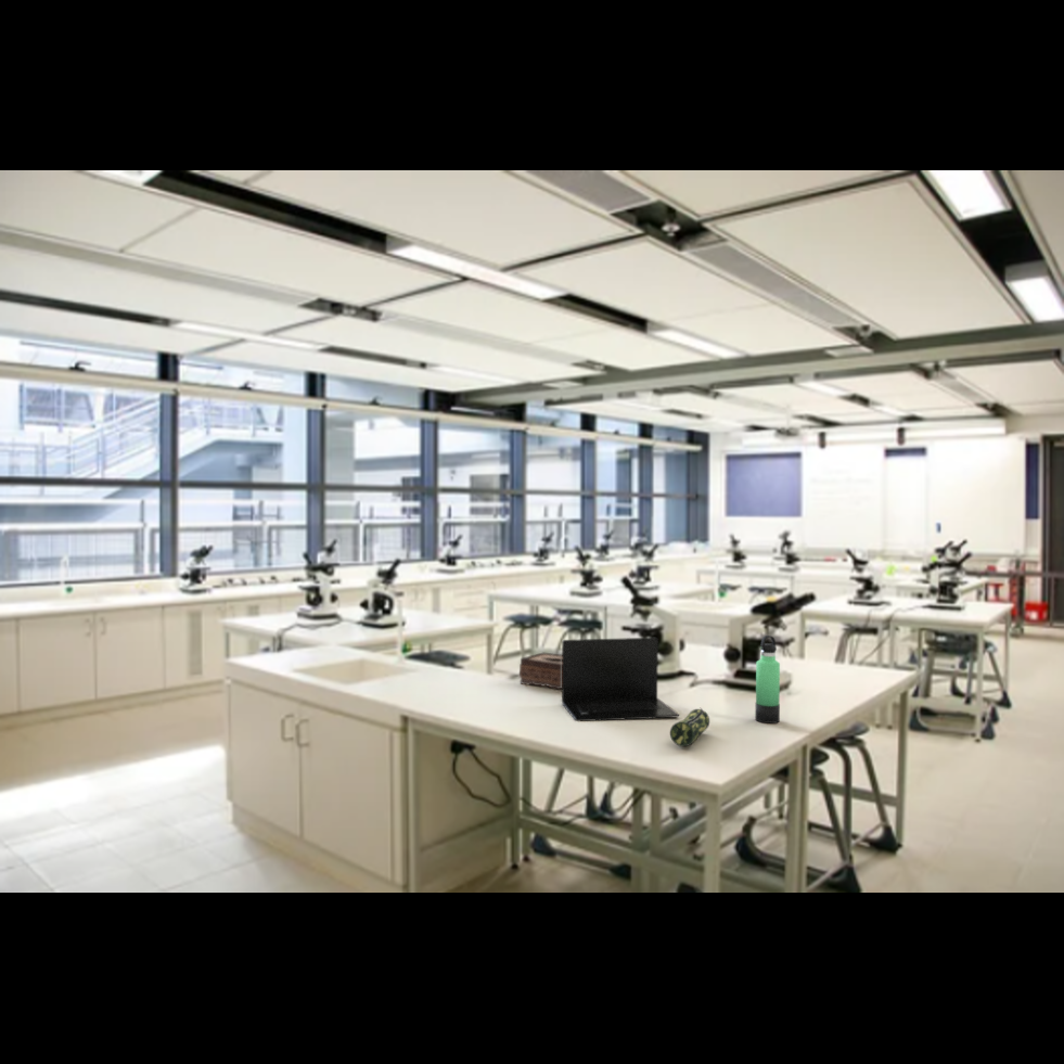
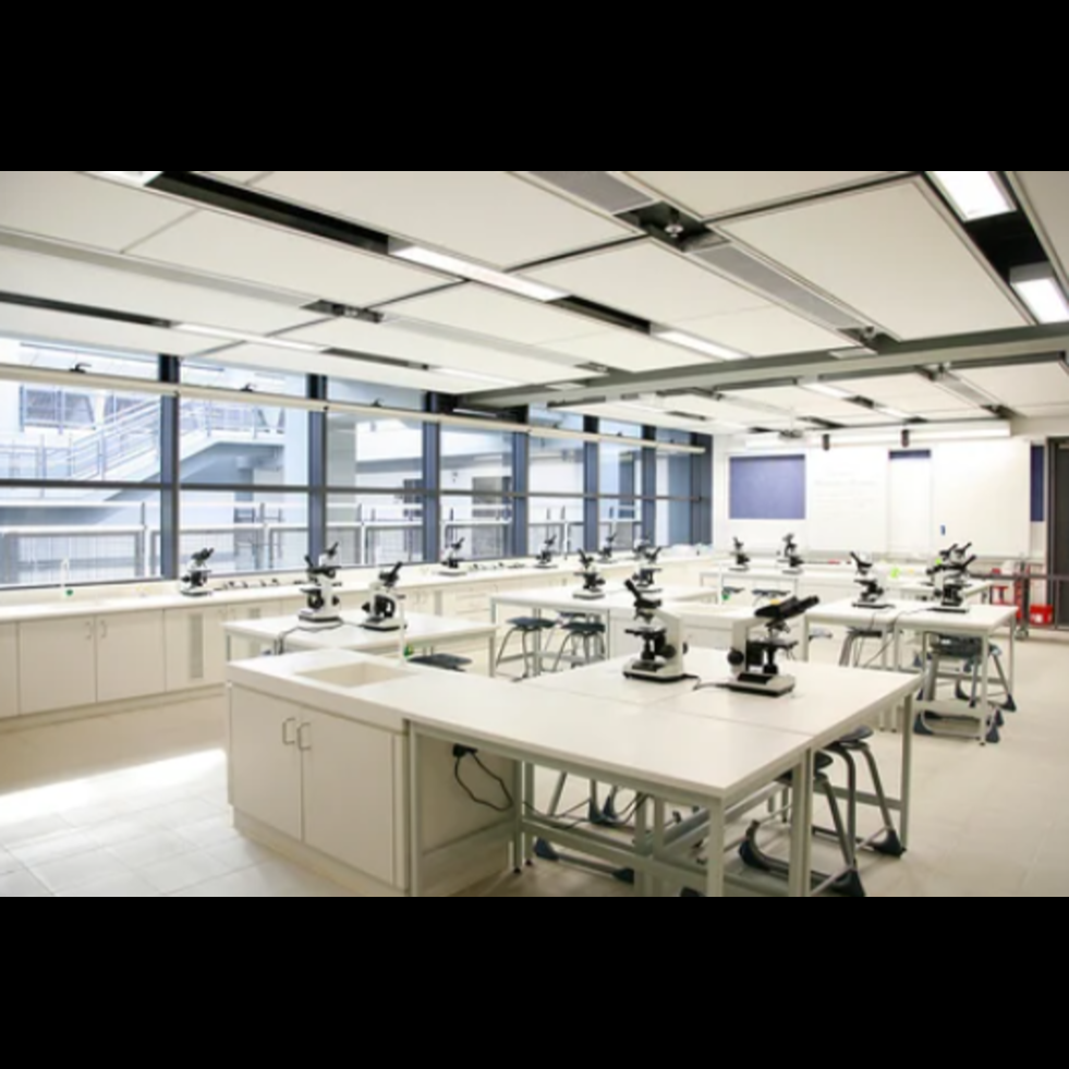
- laptop (618, 677)
- tissue box (557, 671)
- thermos bottle (767, 678)
- pencil case (690, 726)
